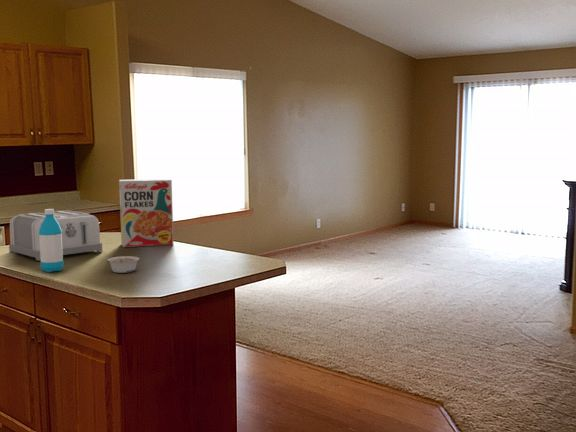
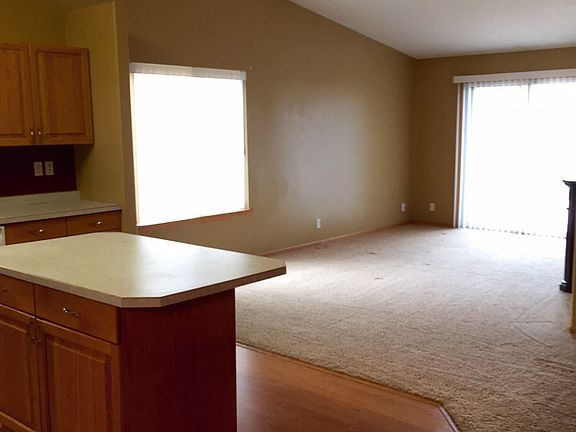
- legume (124, 263)
- water bottle (50, 240)
- cereal box (146, 212)
- toaster (62, 233)
